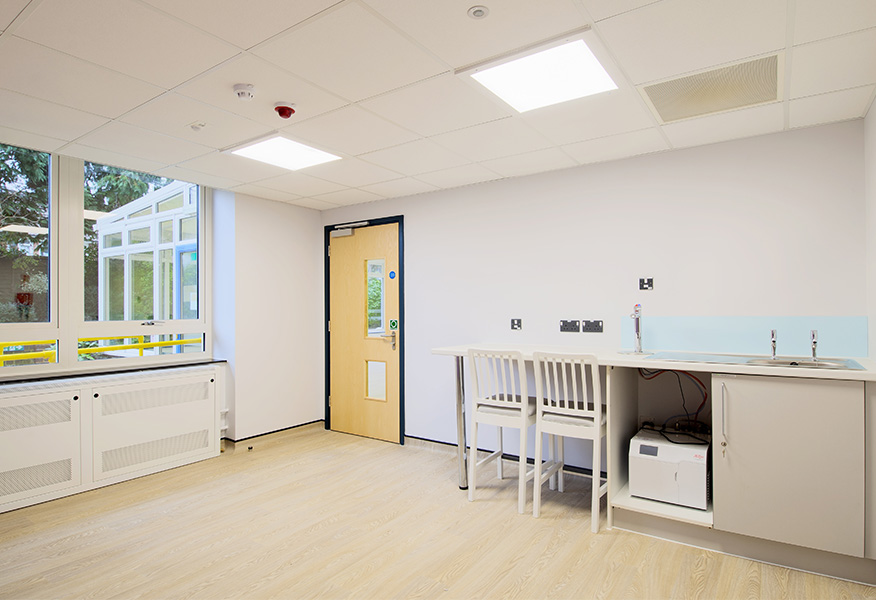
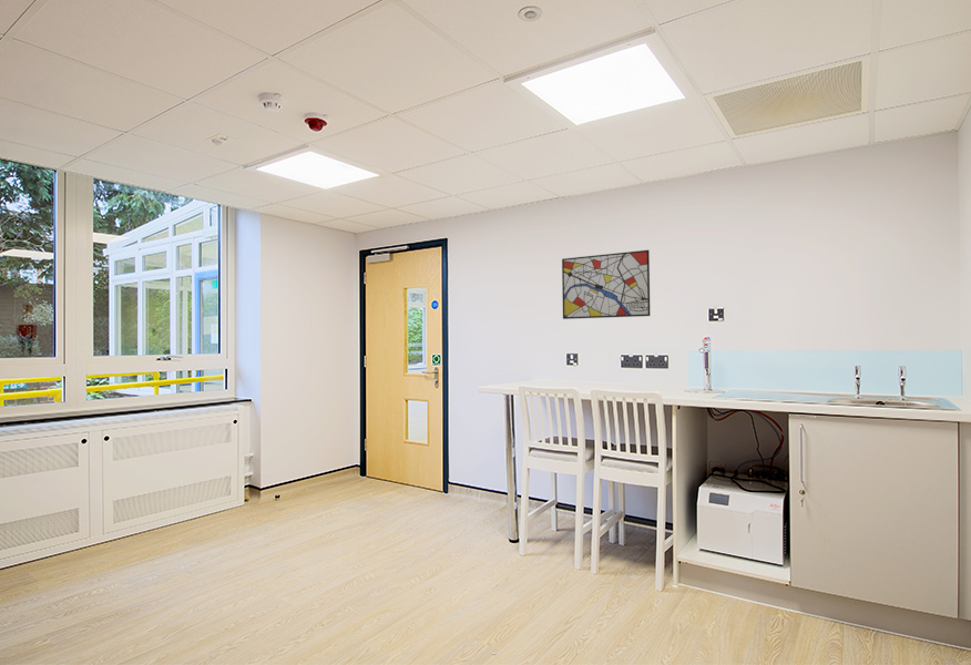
+ wall art (603, 286)
